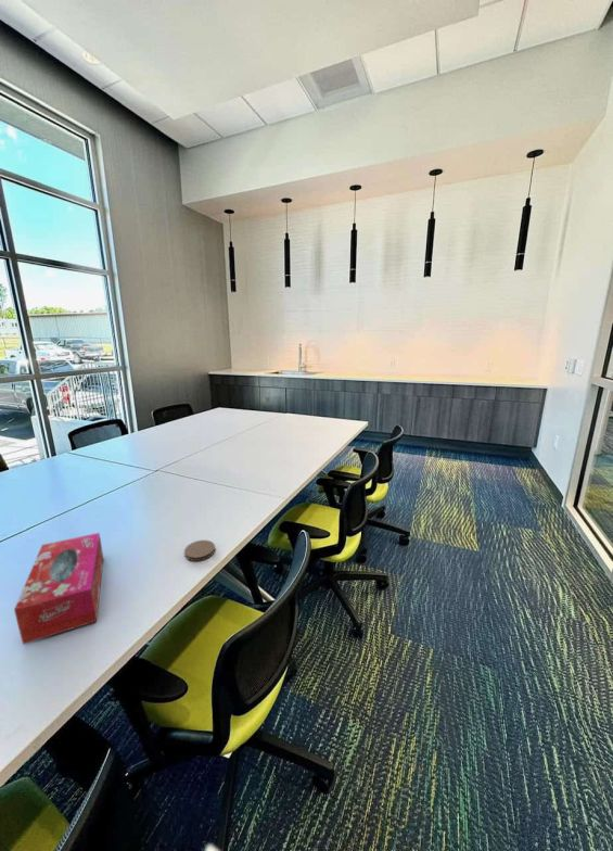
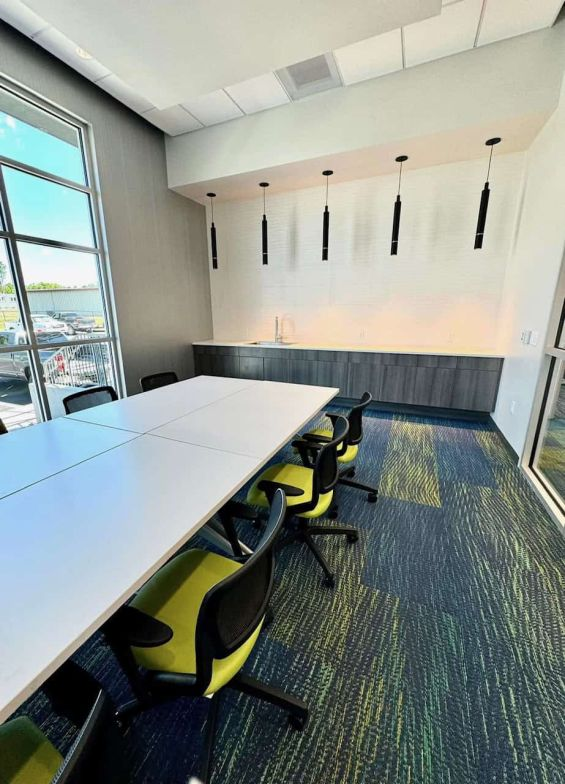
- tissue box (66, 580)
- coaster (200, 549)
